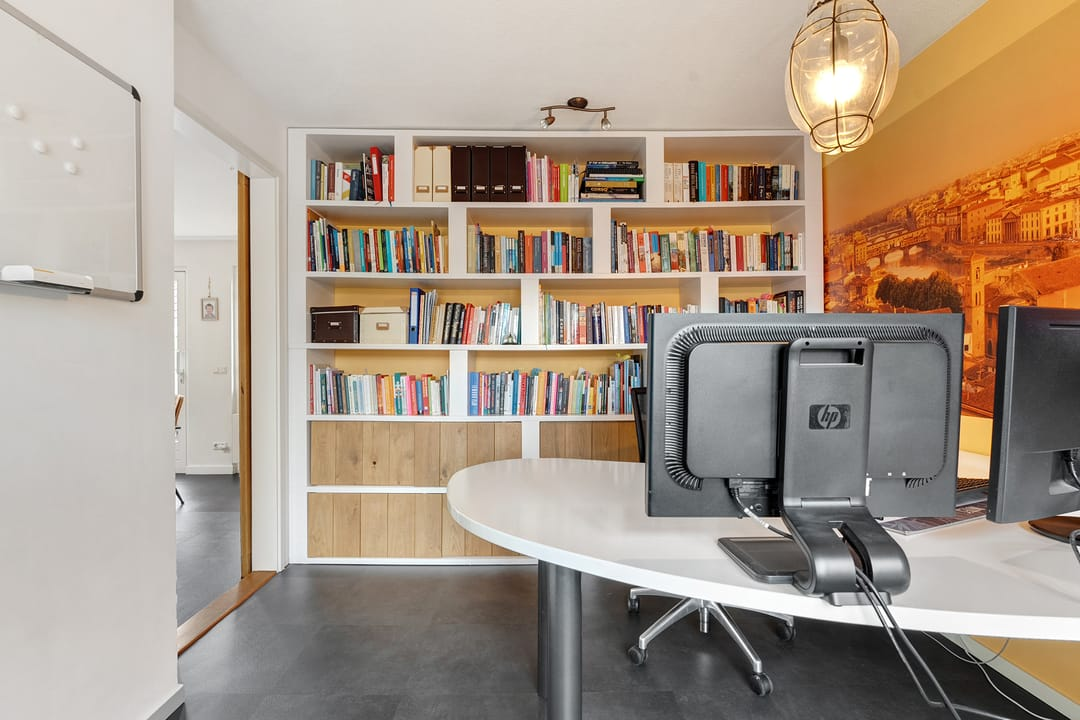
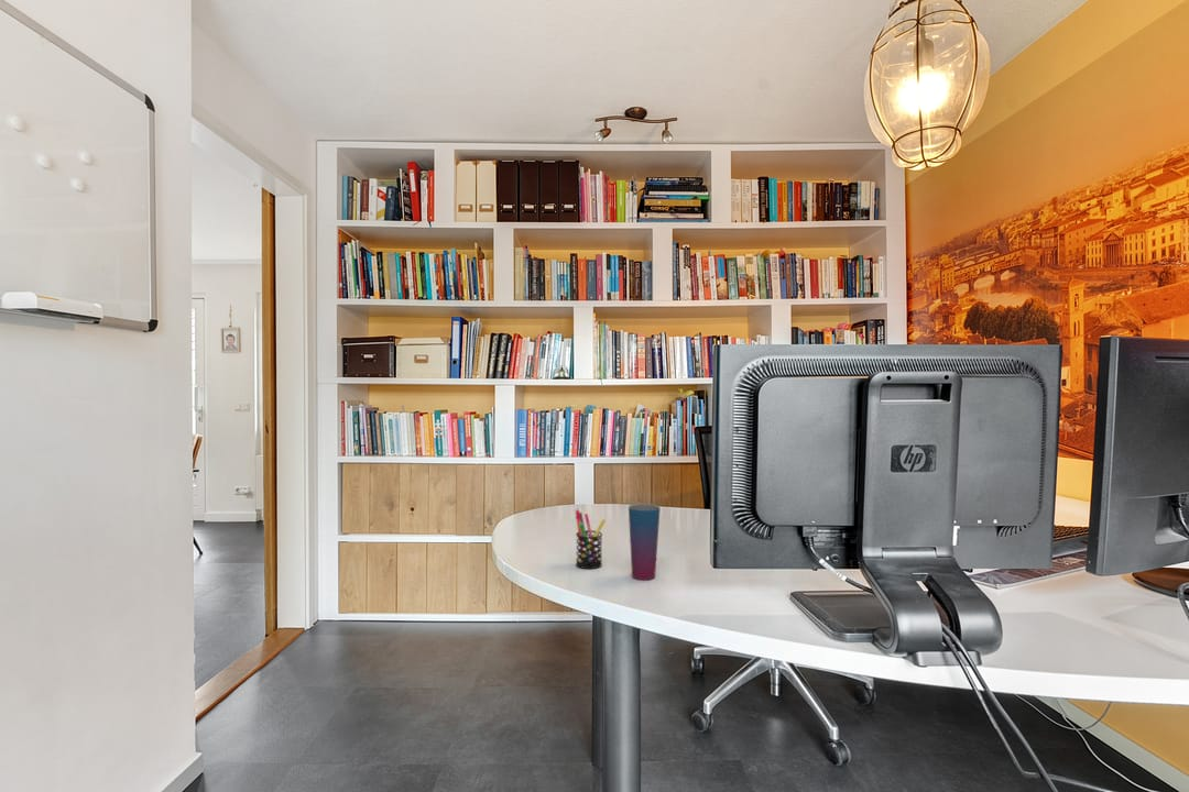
+ pen holder (586, 538)
+ cup (643, 541)
